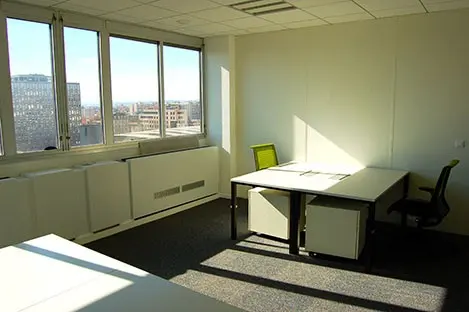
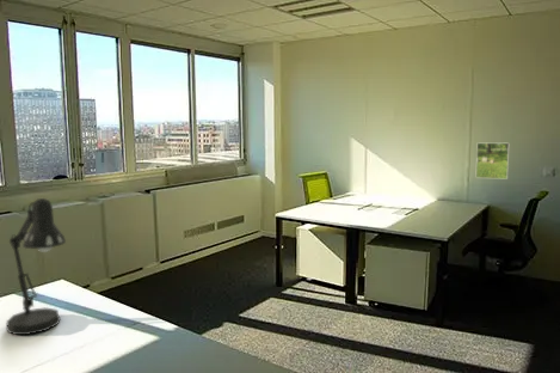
+ desk lamp (21, 267)
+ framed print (492, 160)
